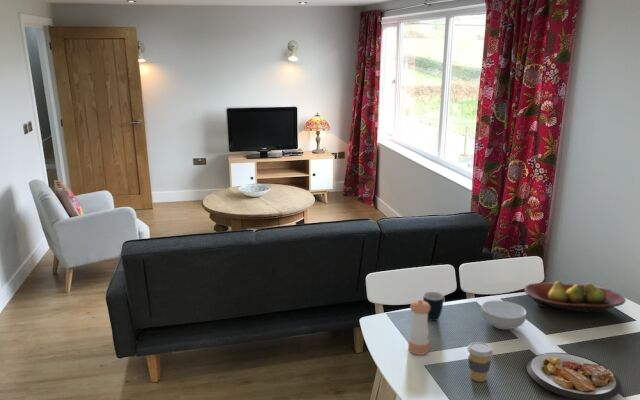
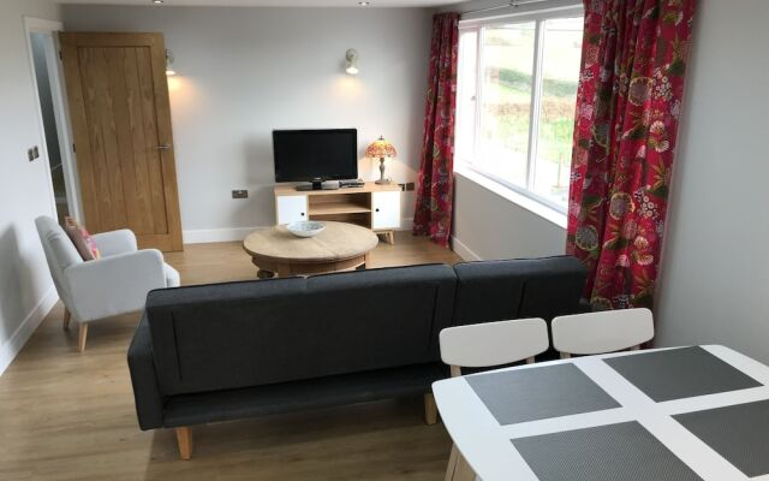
- fruit bowl (572, 294)
- coffee cup (479, 362)
- mug (430, 308)
- cereal bowl (503, 316)
- plate (572, 372)
- pepper shaker (419, 325)
